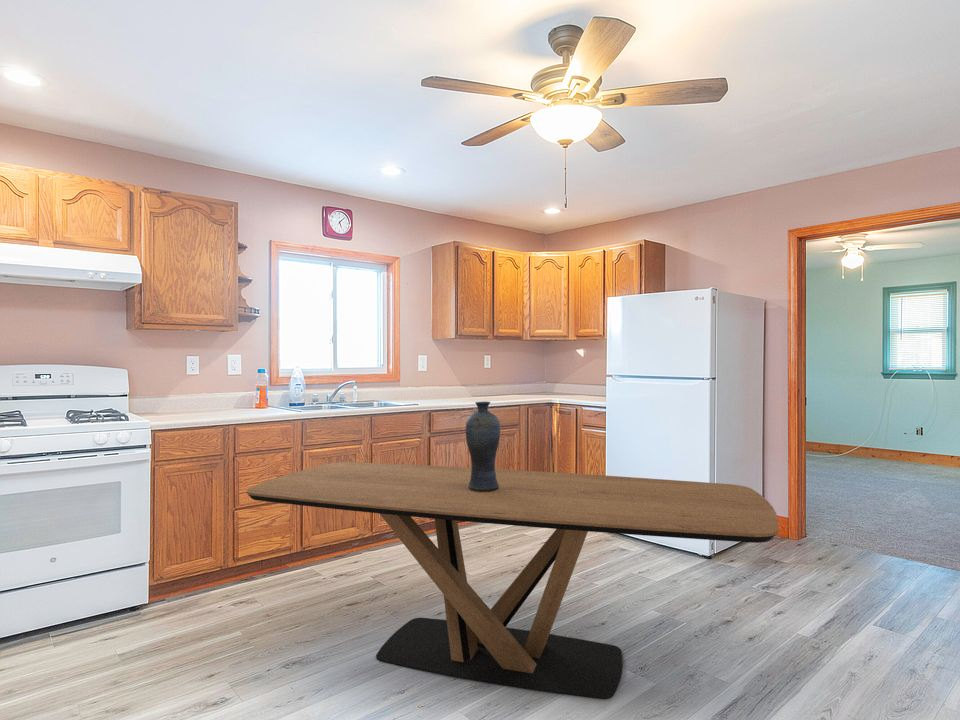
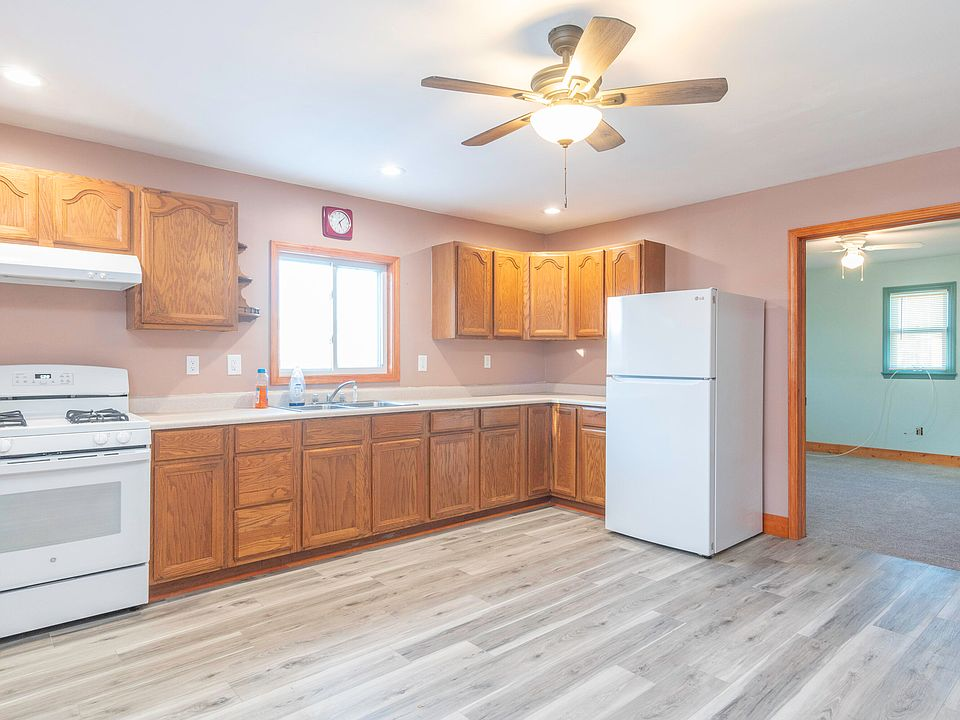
- dining table (513, 581)
- vase (482, 444)
